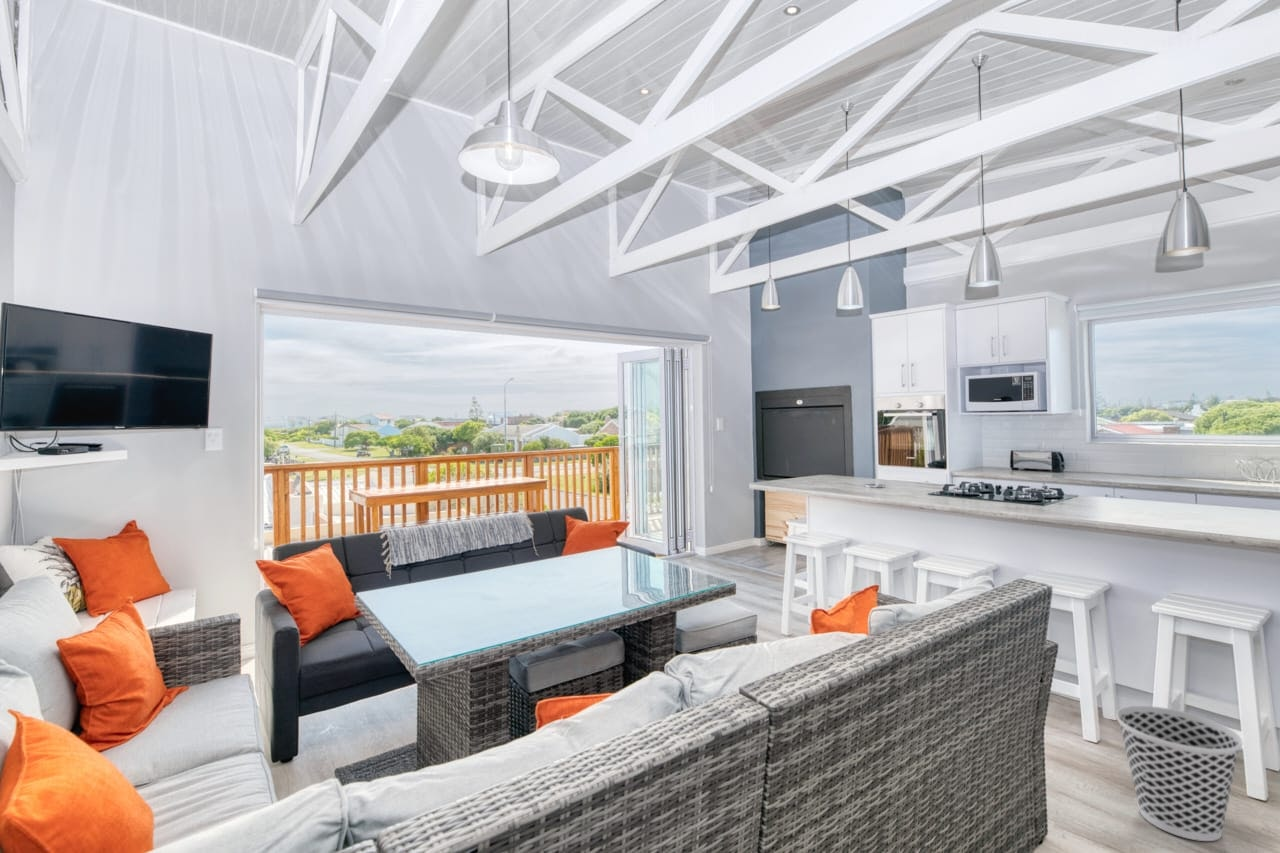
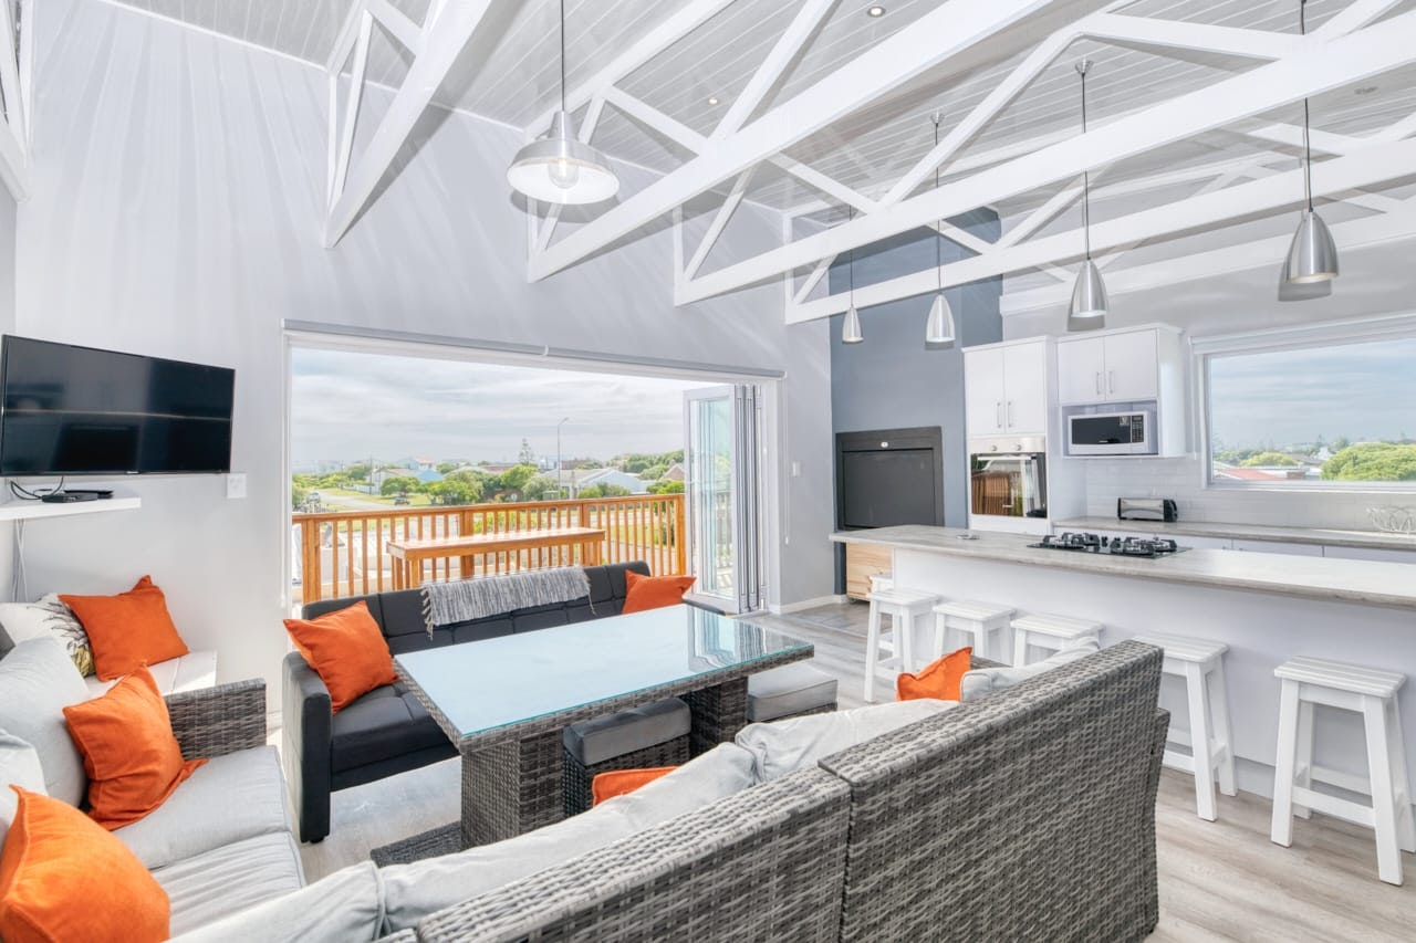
- wastebasket (1177, 773)
